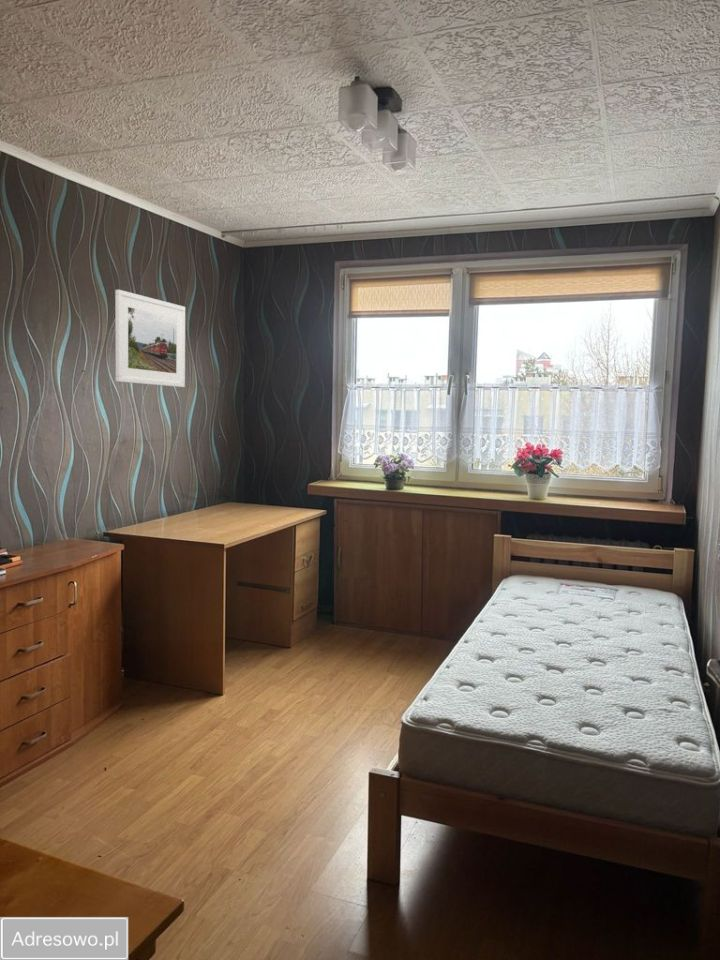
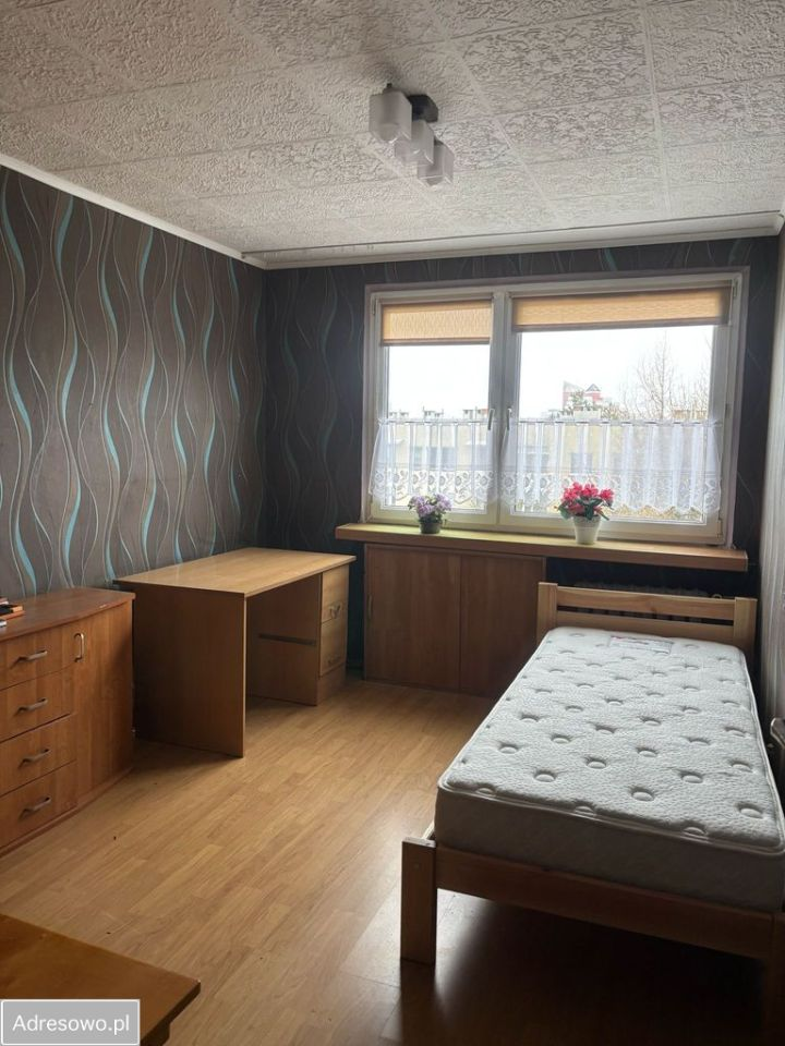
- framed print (152, 341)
